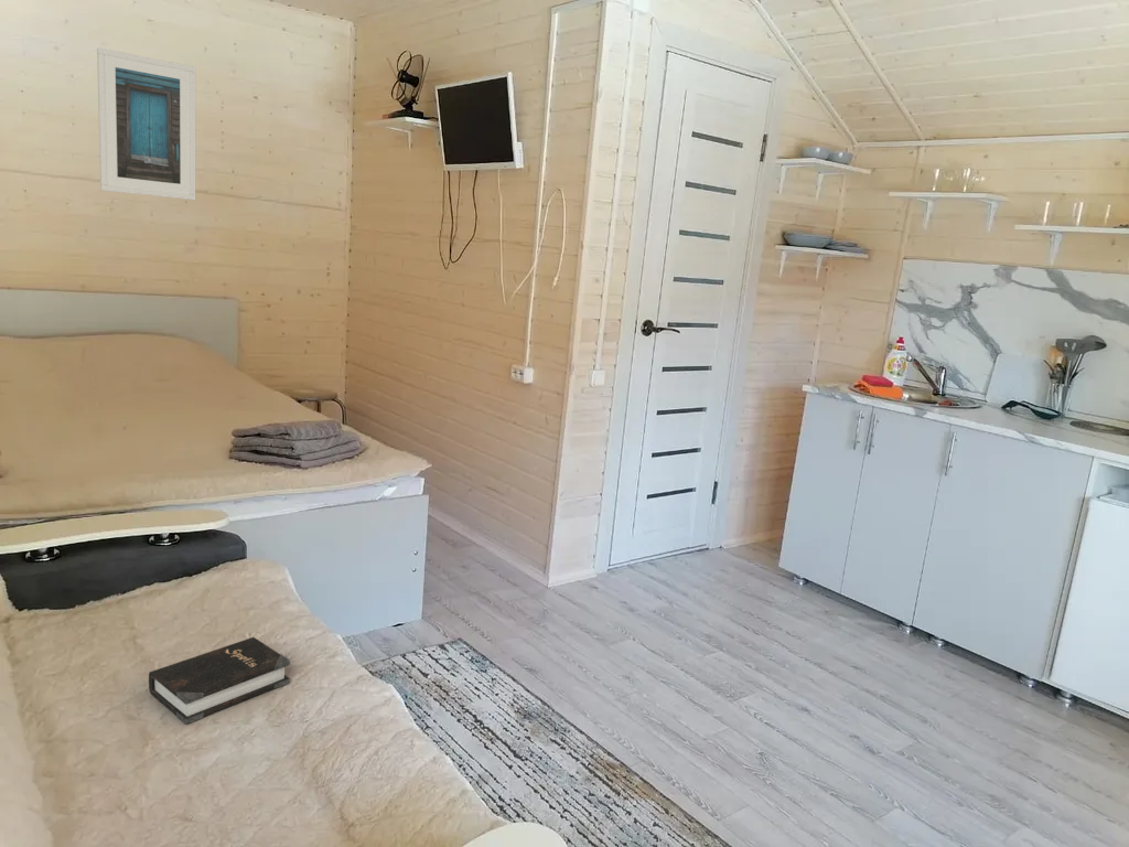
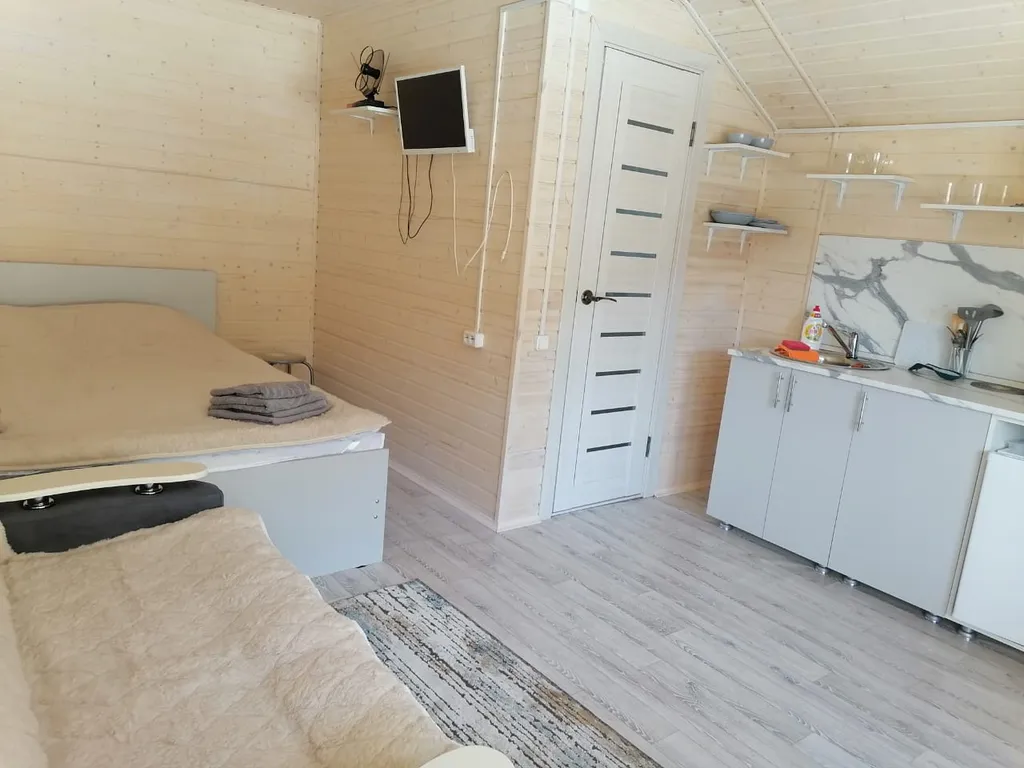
- hardback book (221, 676)
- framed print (148, 127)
